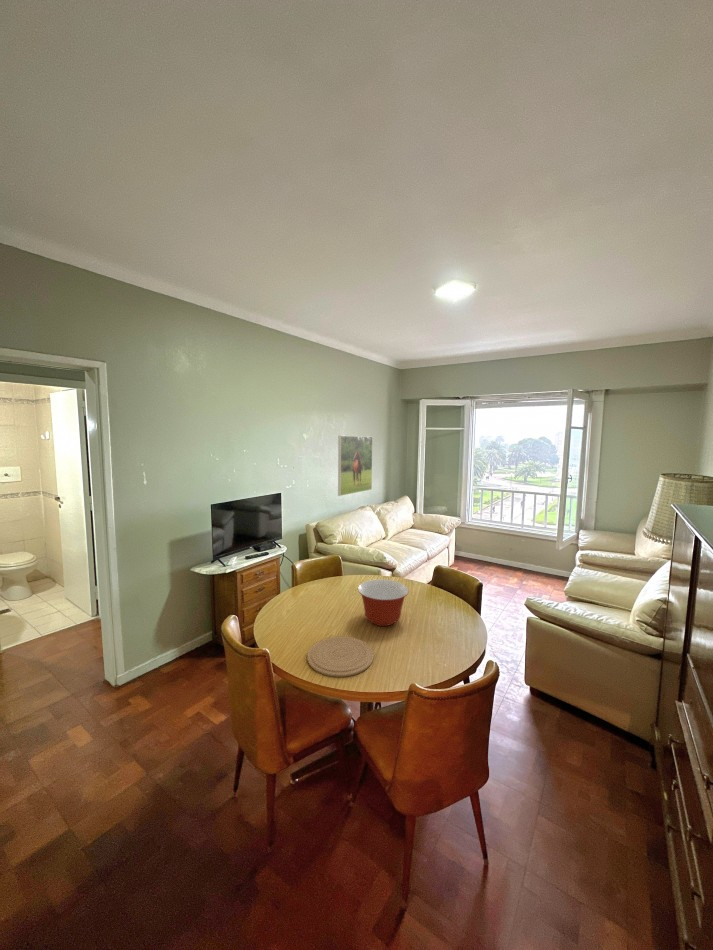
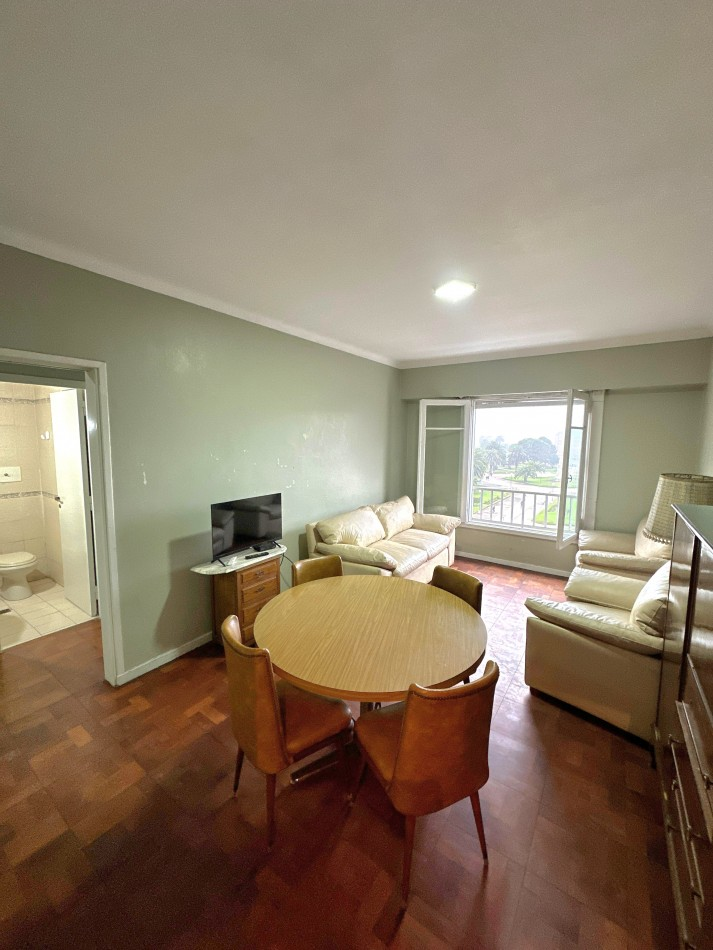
- mixing bowl (382, 604)
- plate (340, 654)
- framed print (356, 464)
